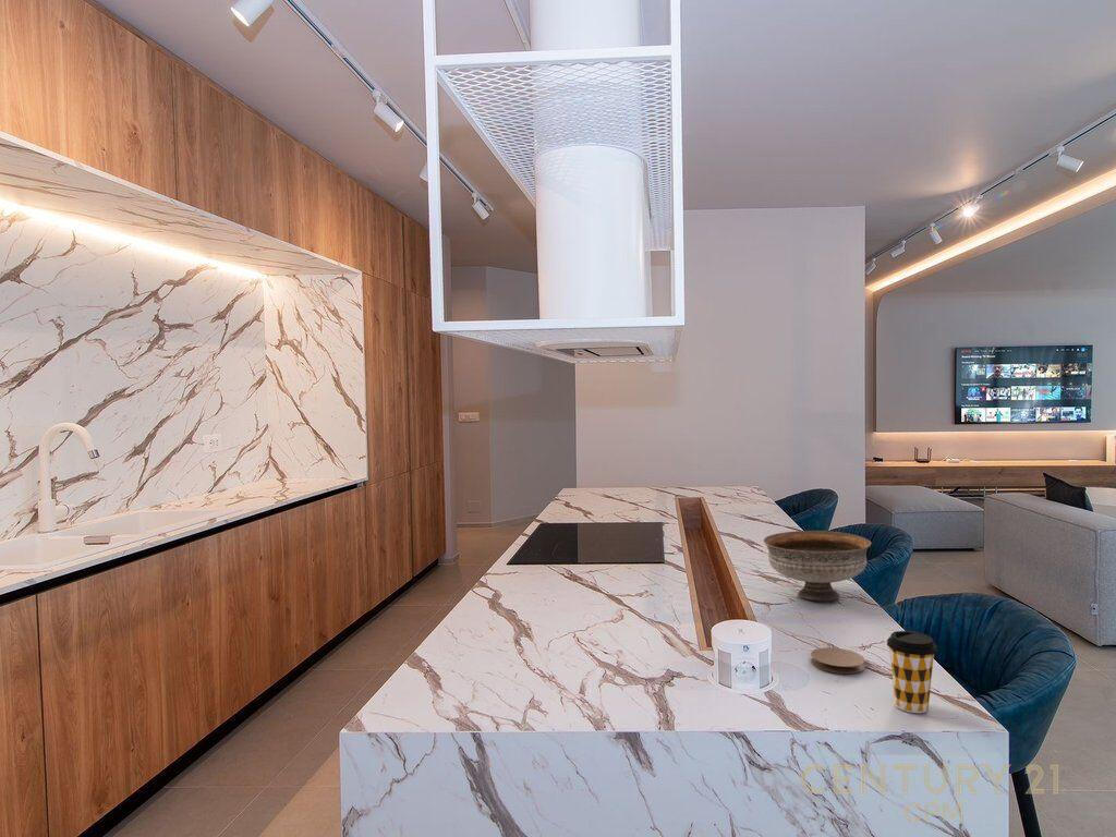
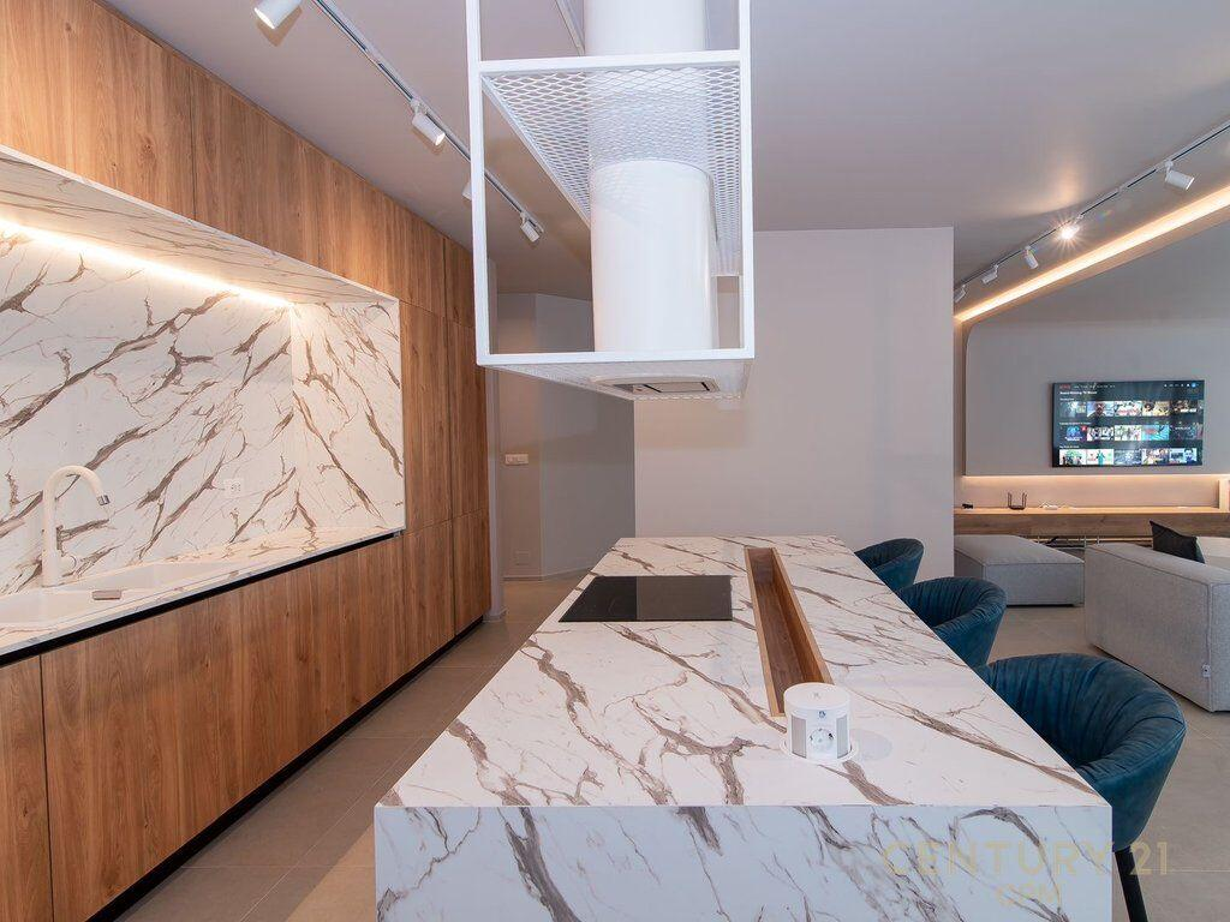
- bowl (815, 568)
- coaster (837, 659)
- coffee cup (911, 671)
